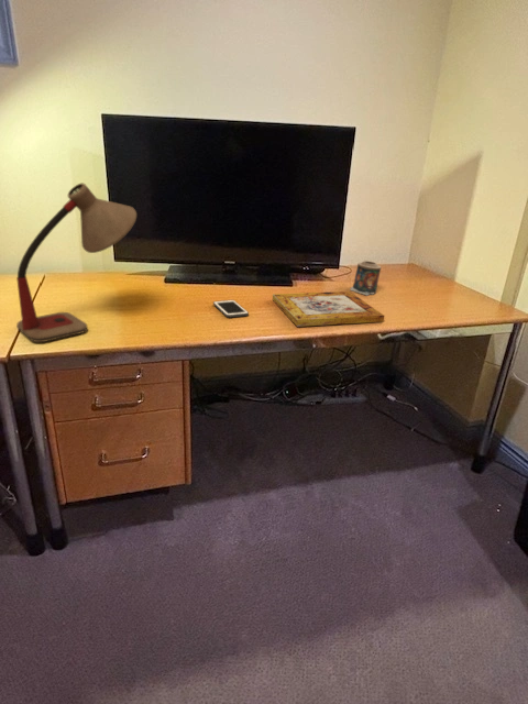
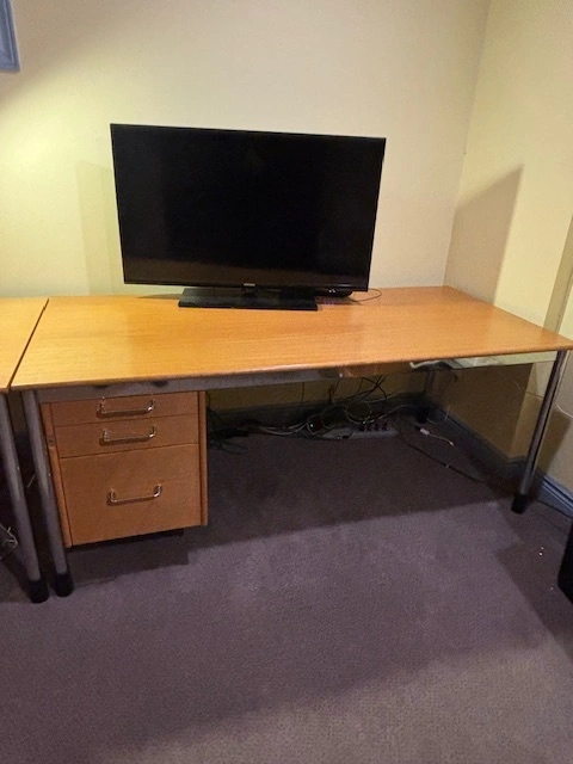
- desk lamp (84, 249)
- picture frame (326, 307)
- cell phone (230, 308)
- candle (366, 277)
